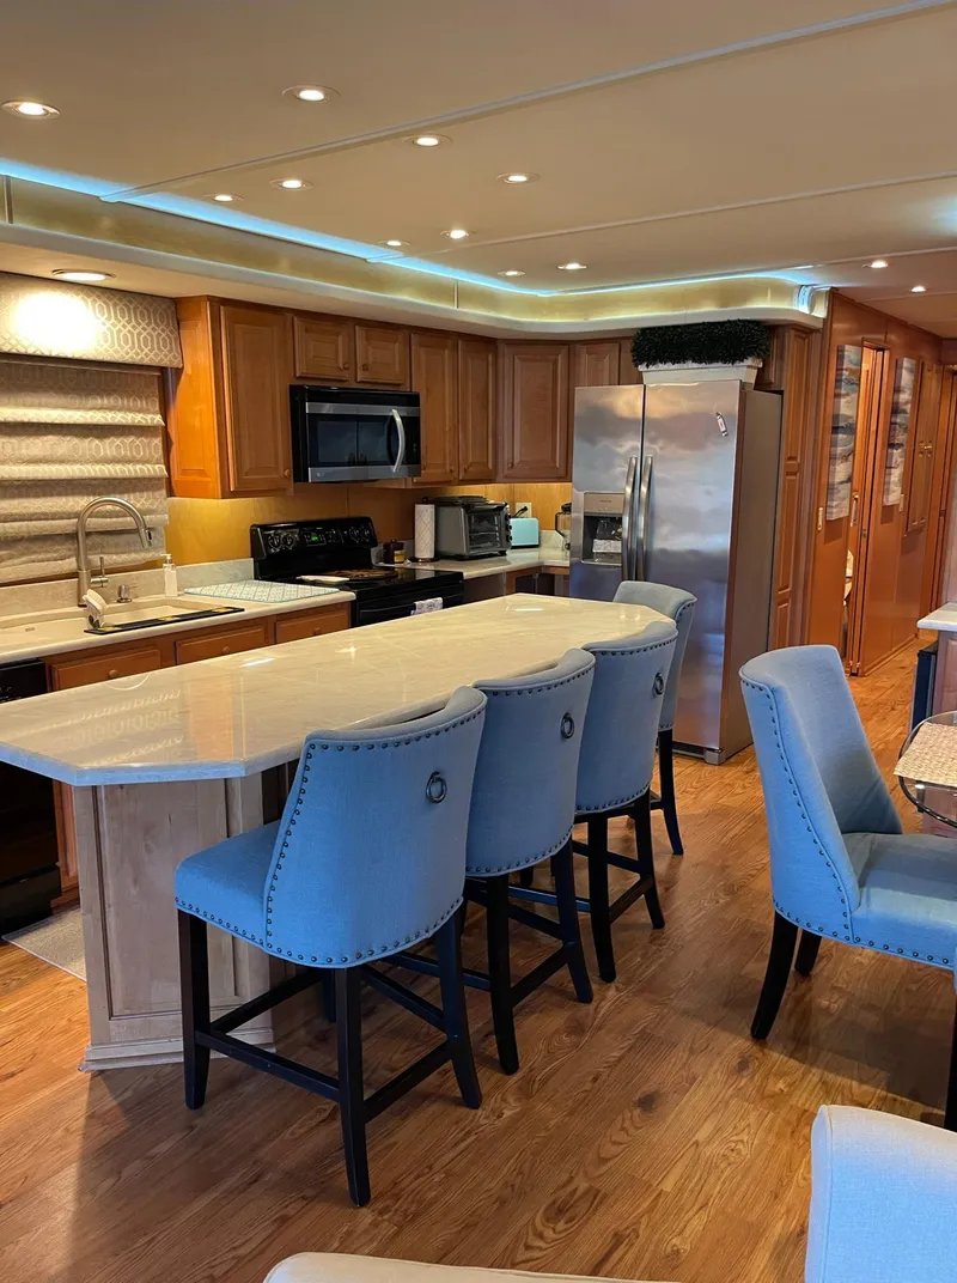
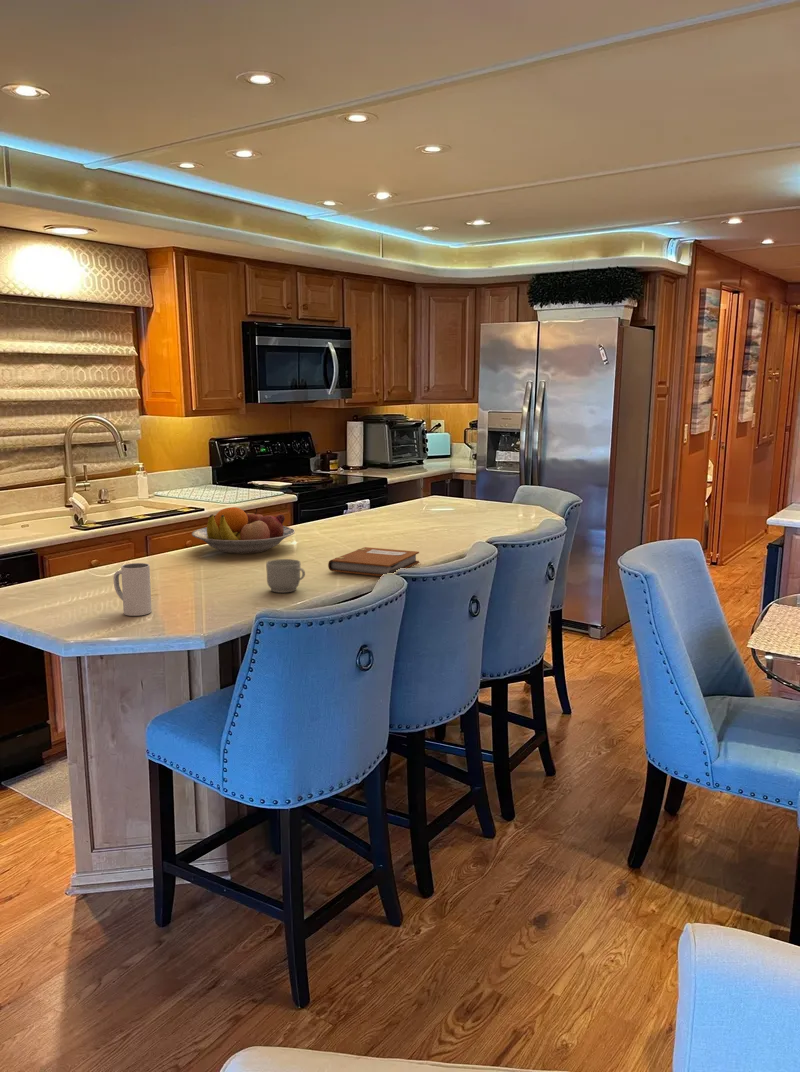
+ notebook (375, 560)
+ fruit bowl (243, 527)
+ mug (131, 588)
+ mug (287, 576)
